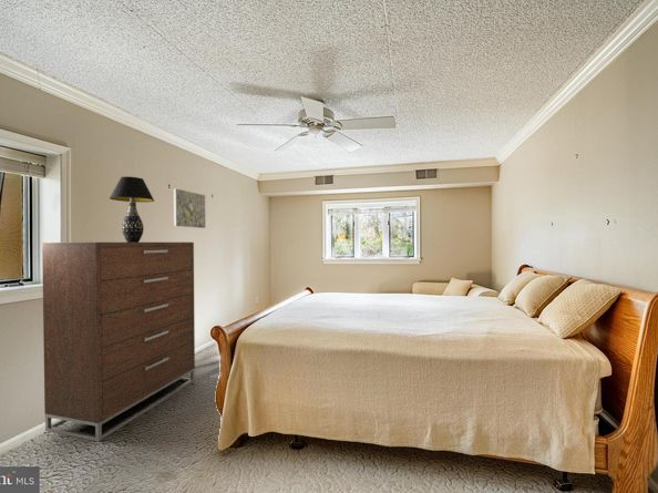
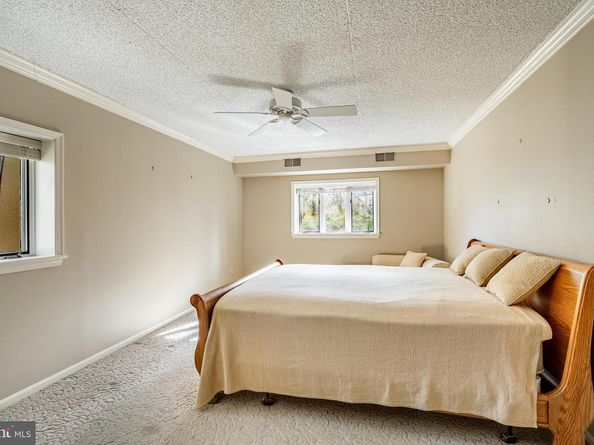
- table lamp (132, 209)
- dresser (131, 322)
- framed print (189, 209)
